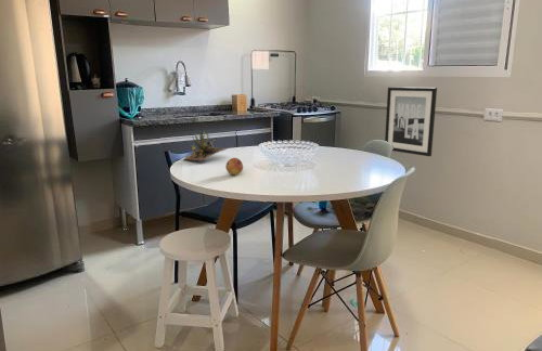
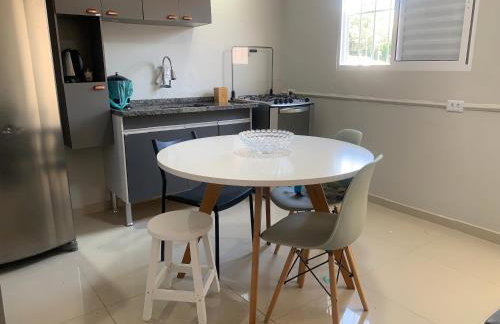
- fruit (234, 166)
- wall art (409, 120)
- succulent plant (203, 144)
